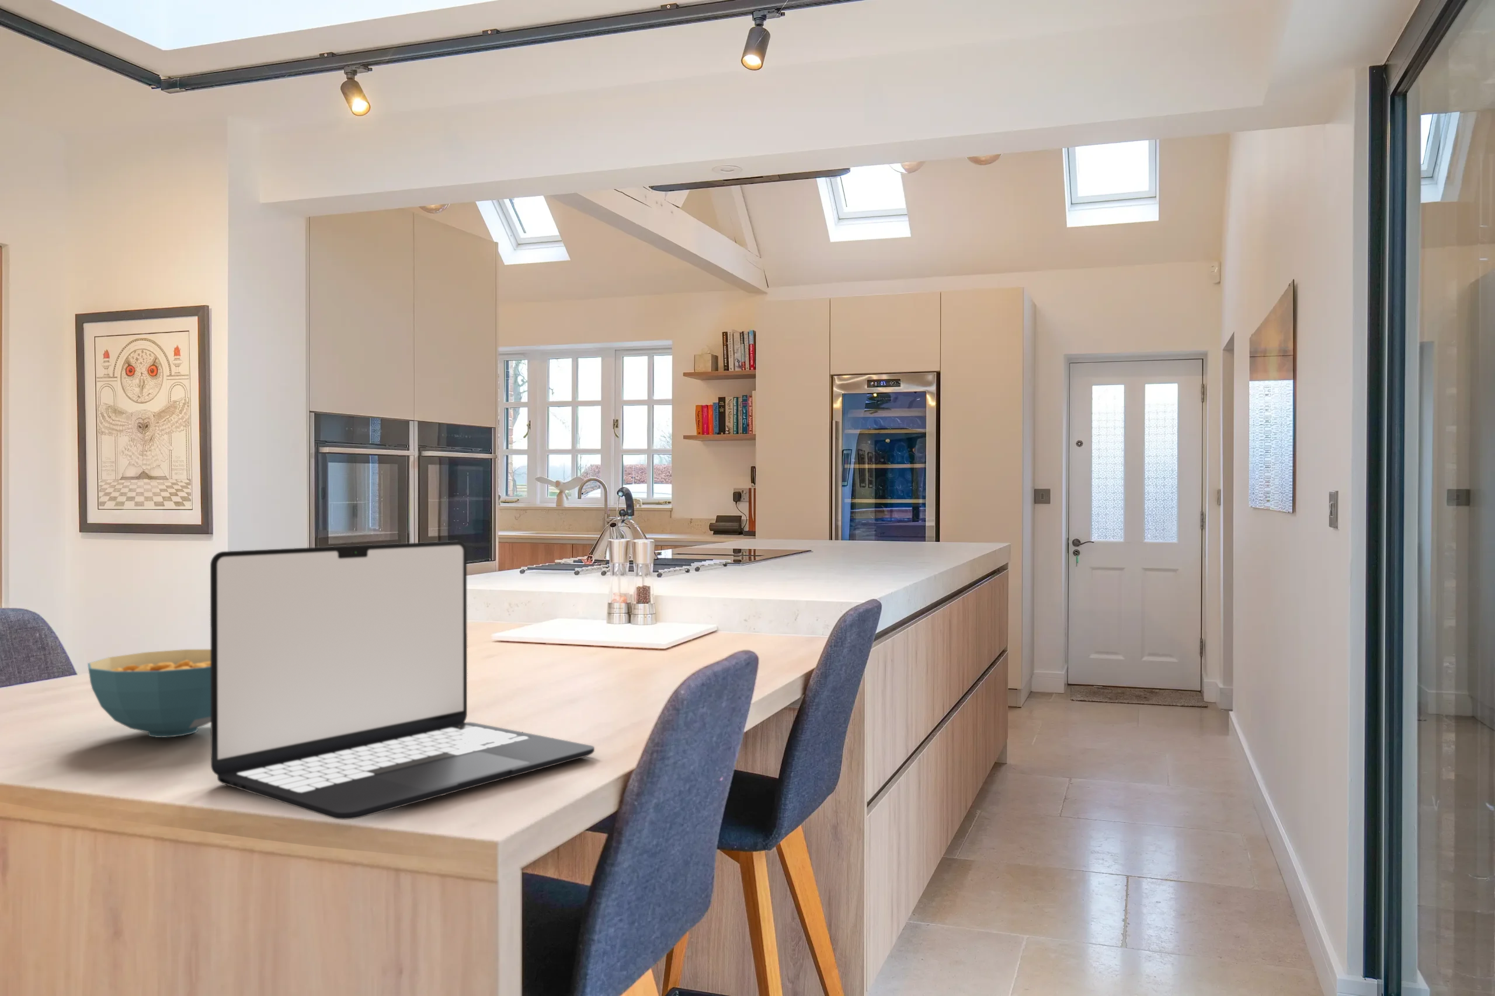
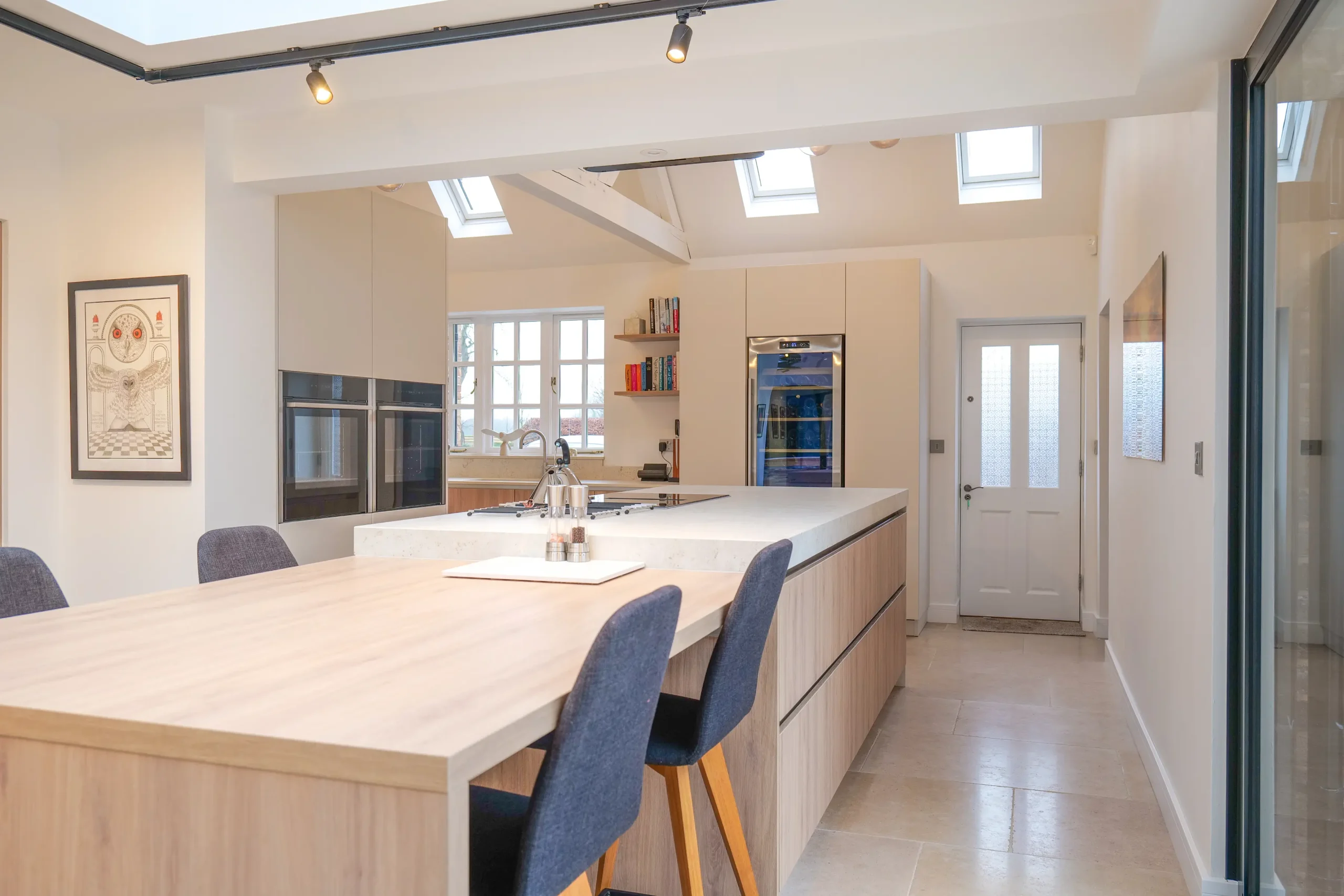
- cereal bowl (172, 696)
- laptop (415, 659)
